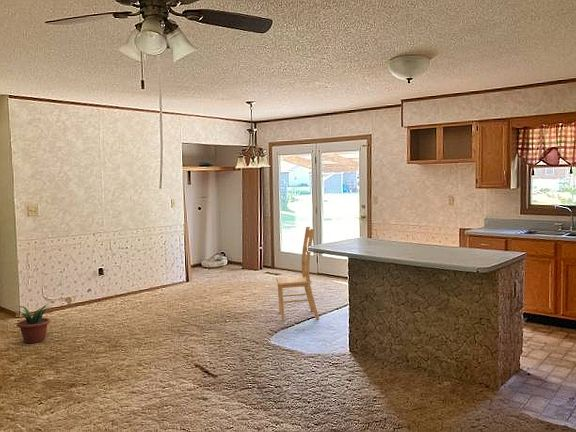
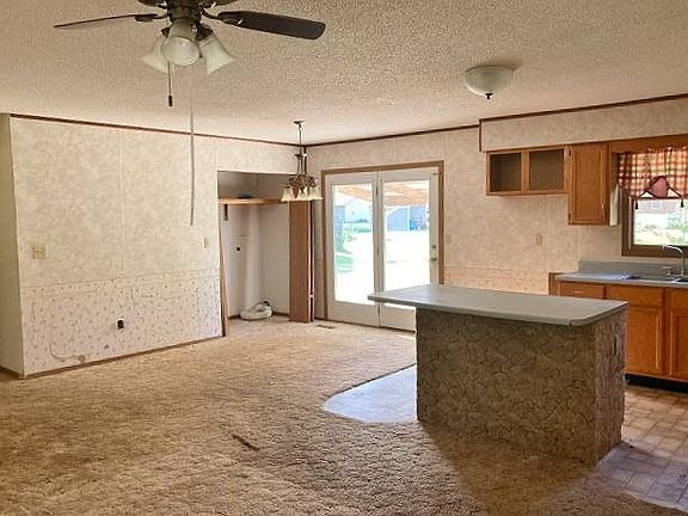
- chair (296, 276)
- potted plant (34, 323)
